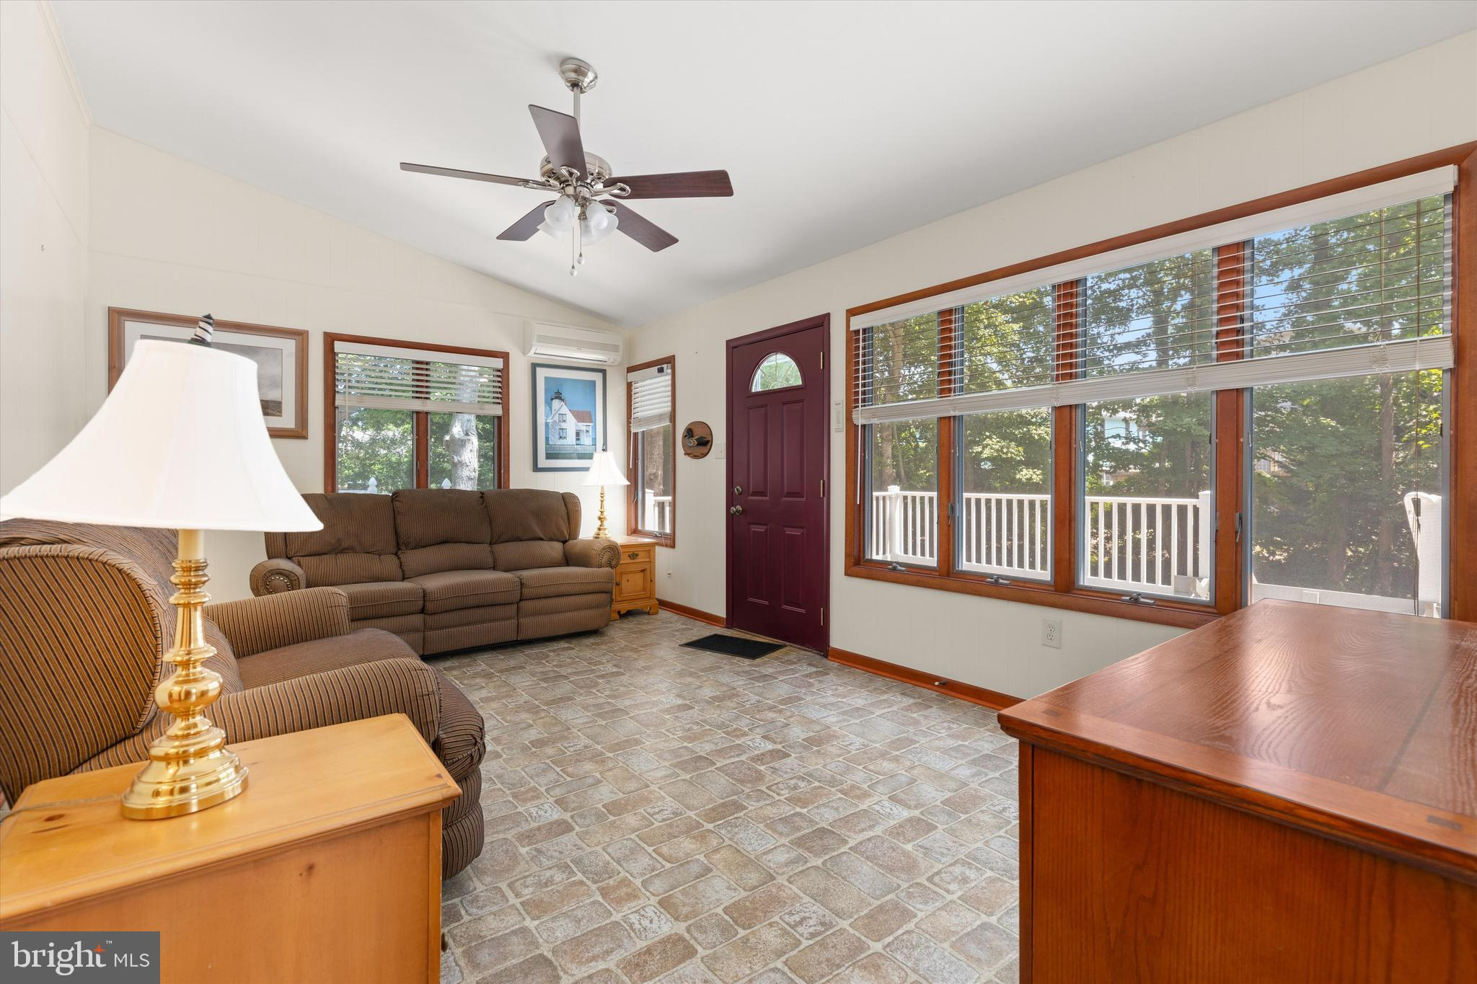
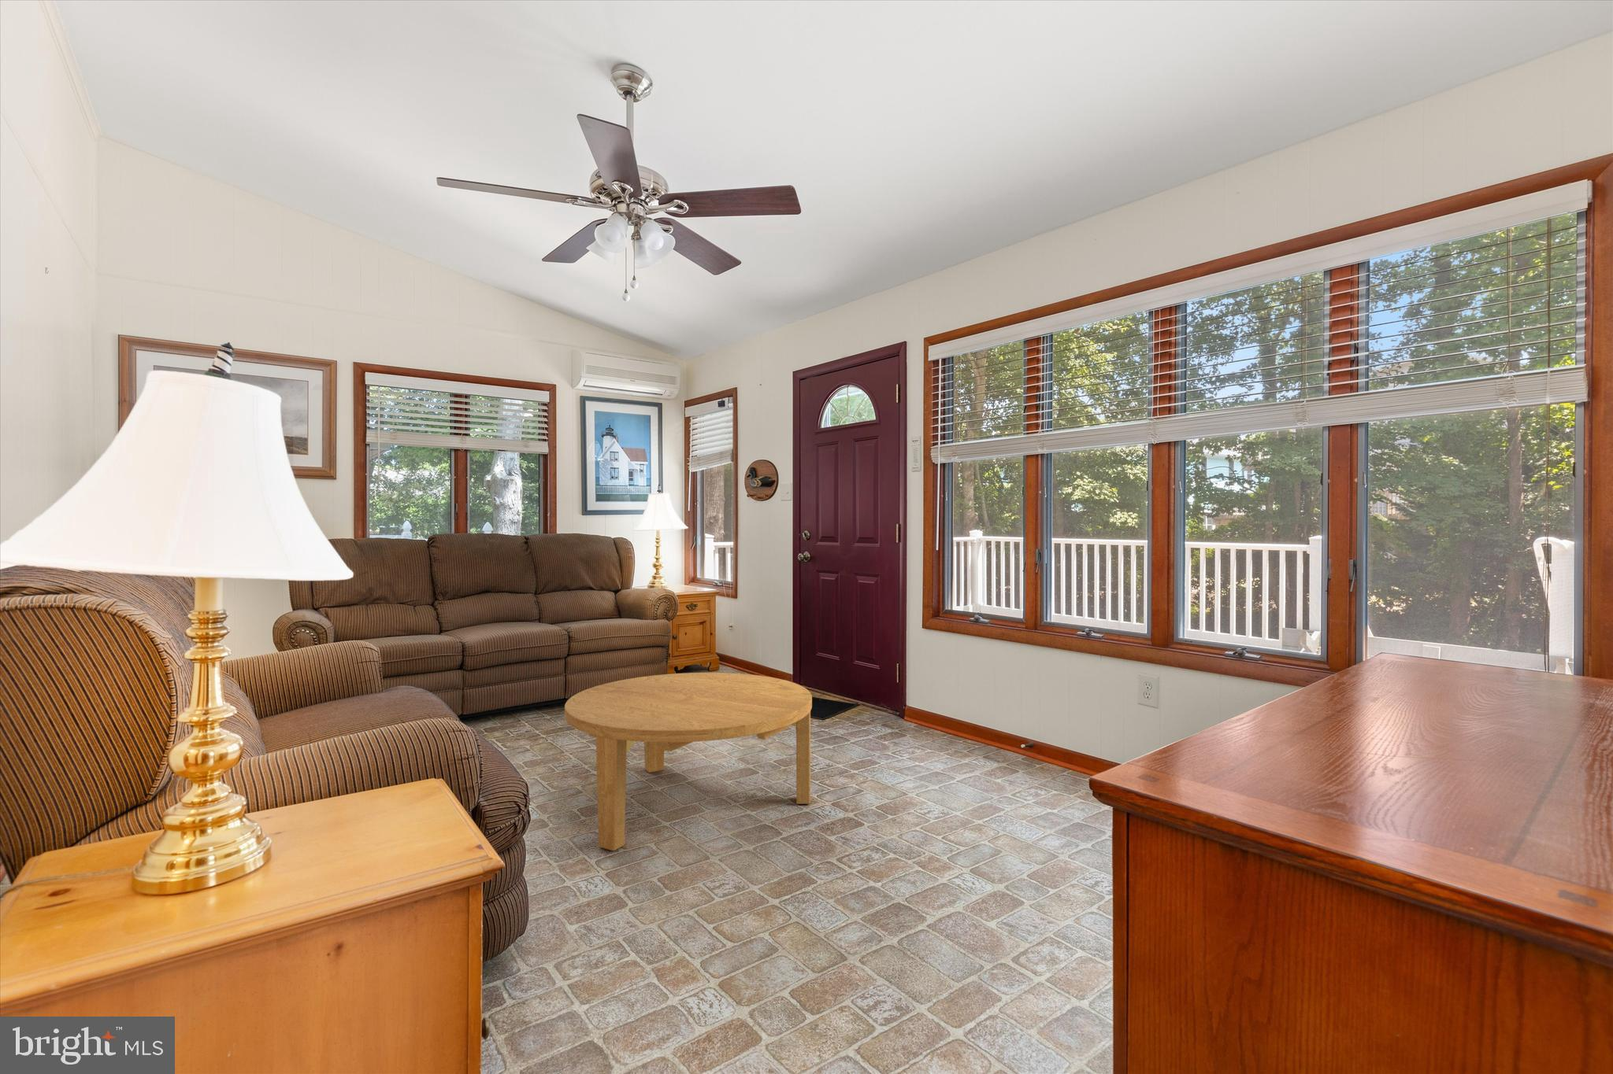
+ coffee table (690, 743)
